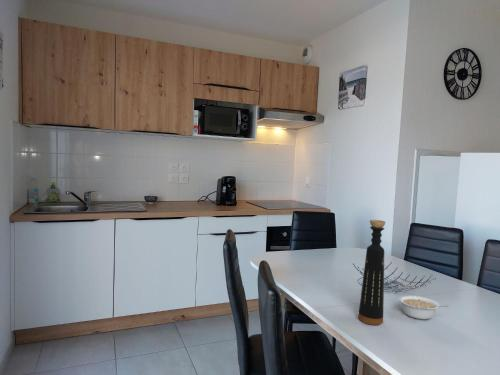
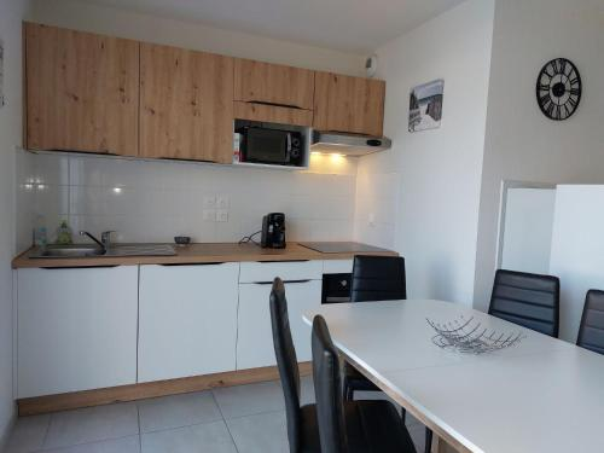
- bottle (374, 271)
- legume (420, 307)
